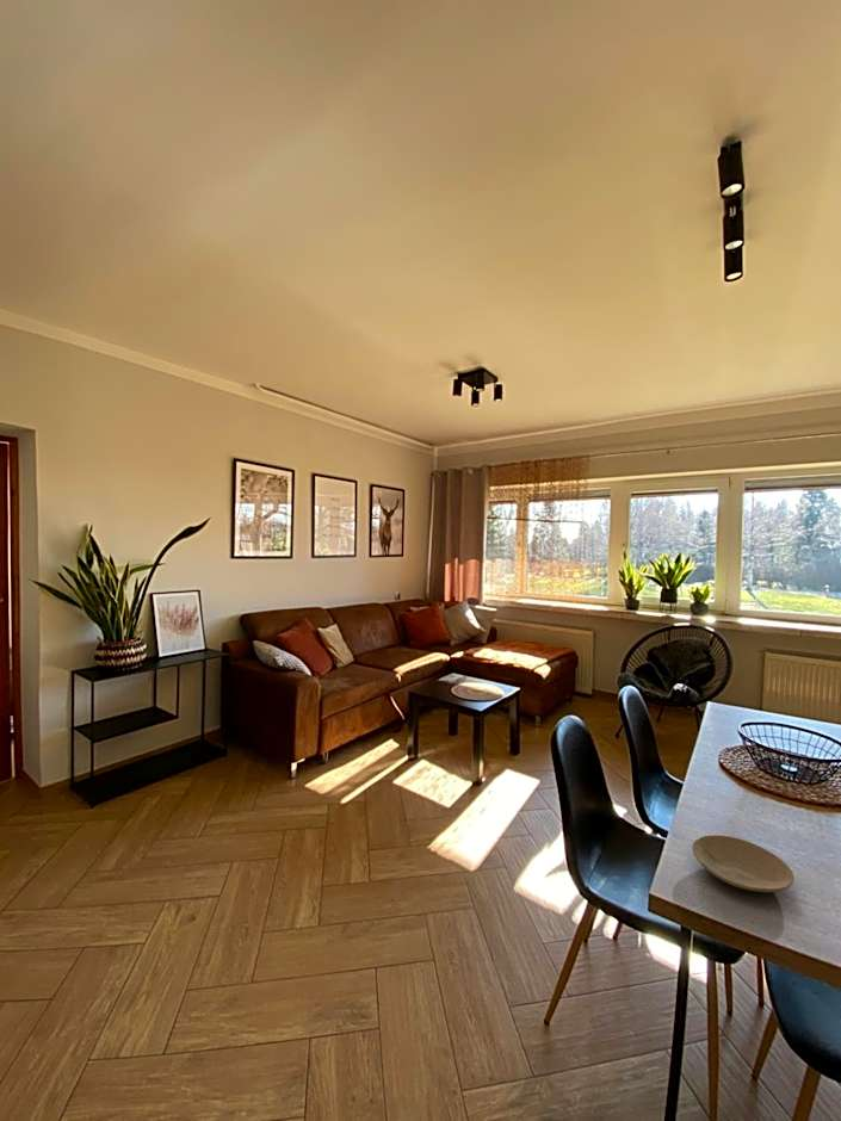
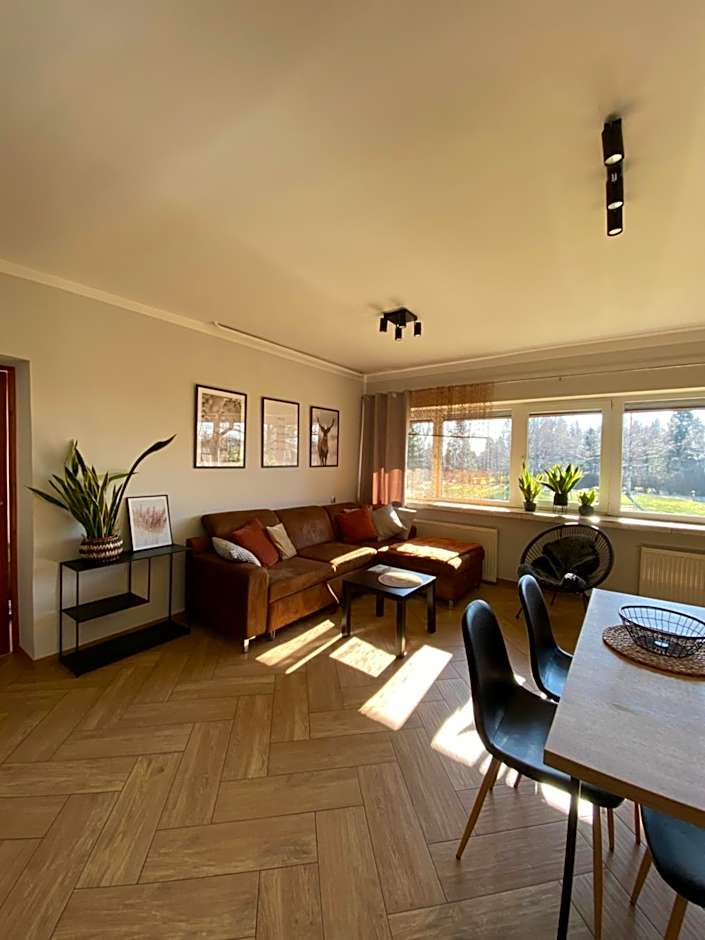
- plate (740, 866)
